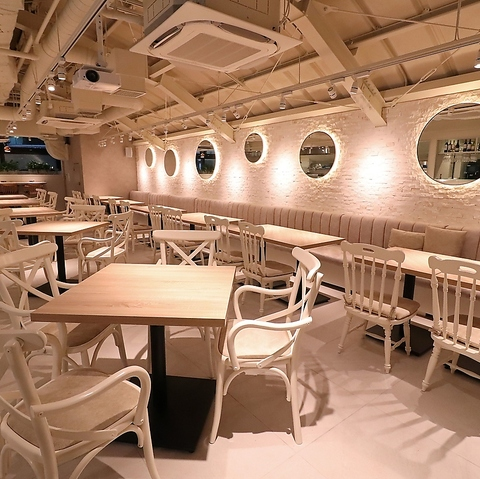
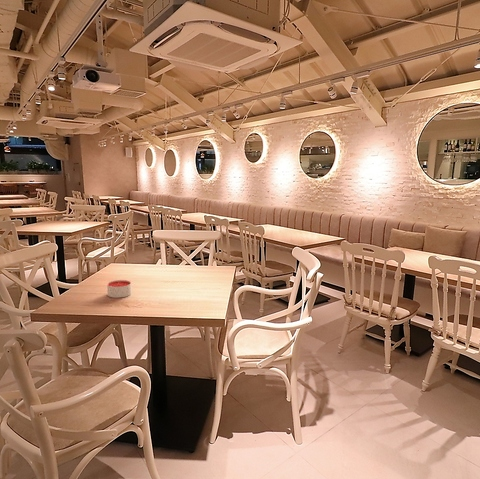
+ candle (119, 288)
